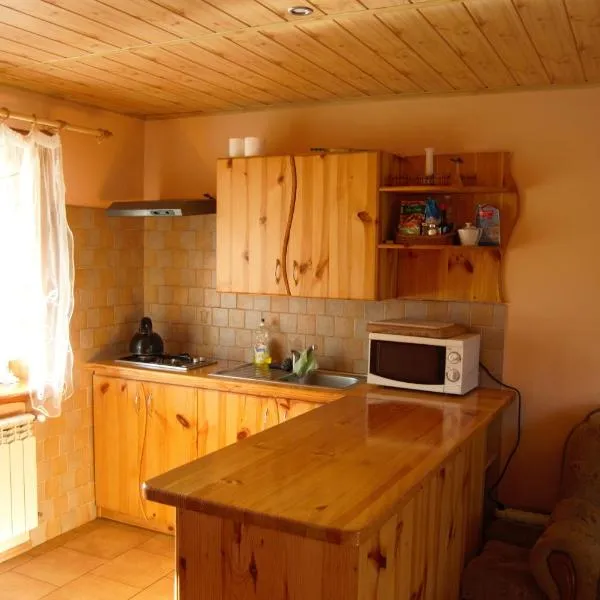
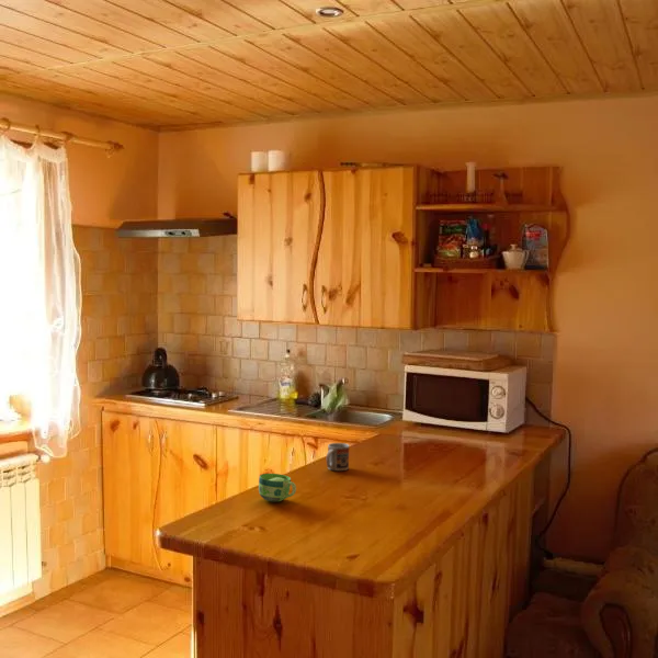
+ cup (336, 457)
+ cup (279, 488)
